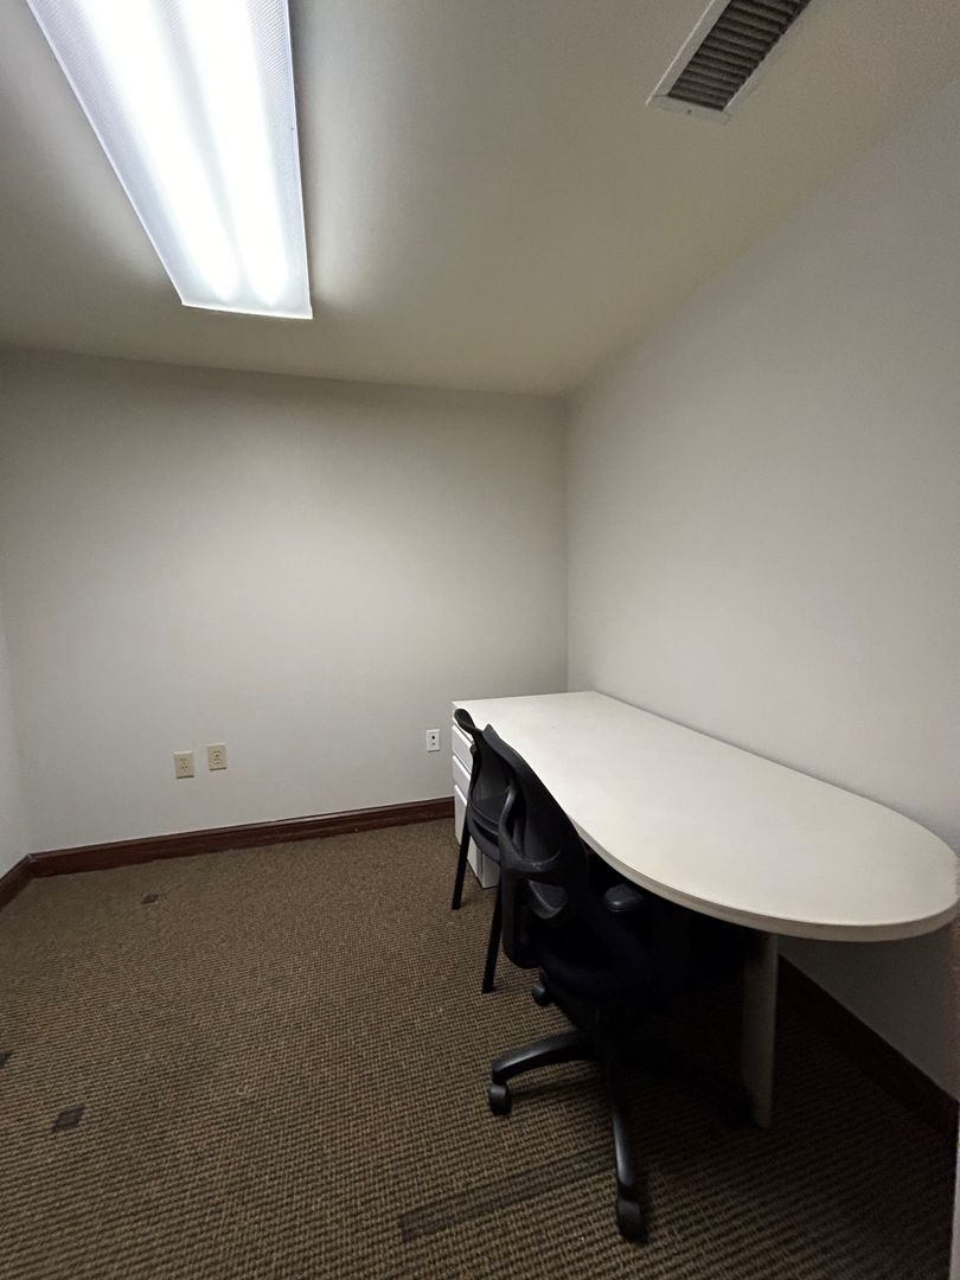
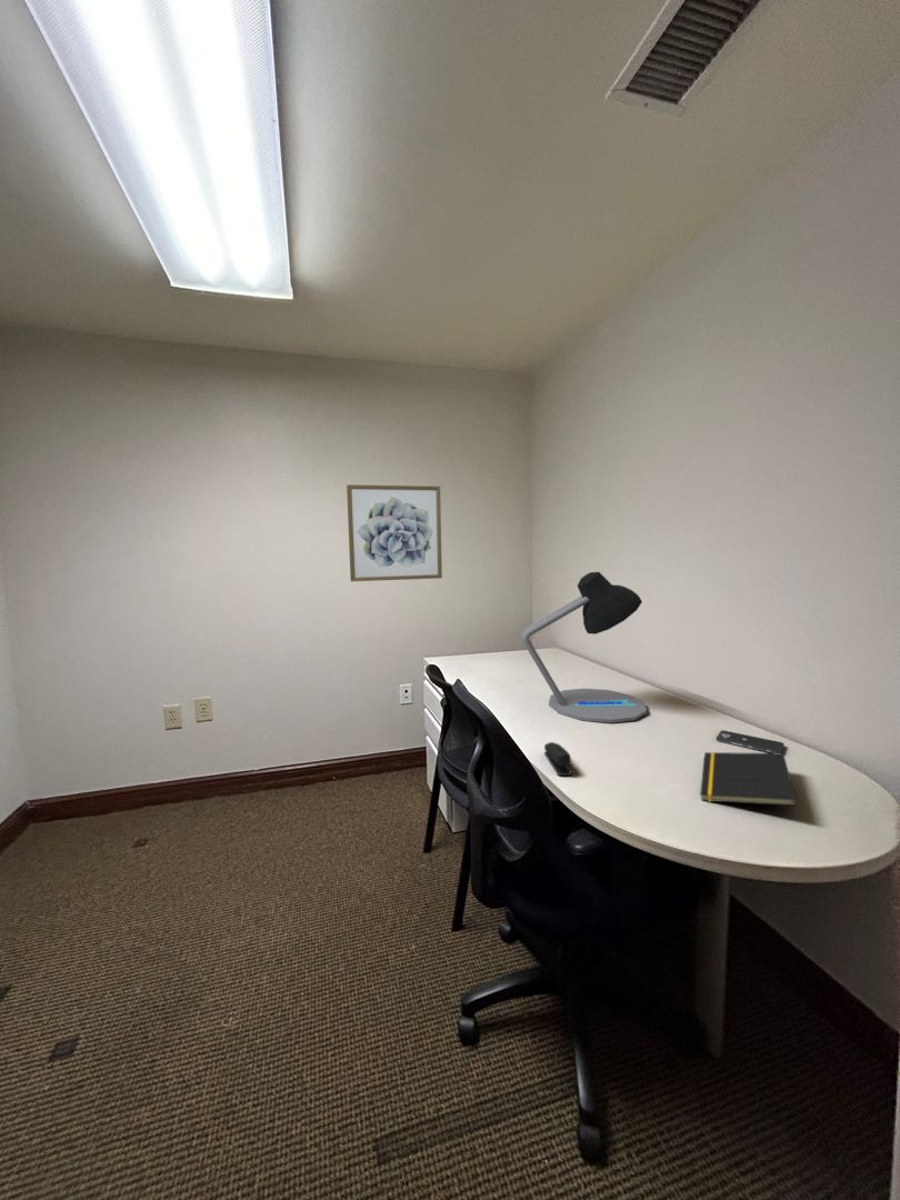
+ stapler (557, 753)
+ desk lamp (588, 632)
+ notepad (744, 776)
+ wall art (396, 533)
+ smartphone (749, 741)
